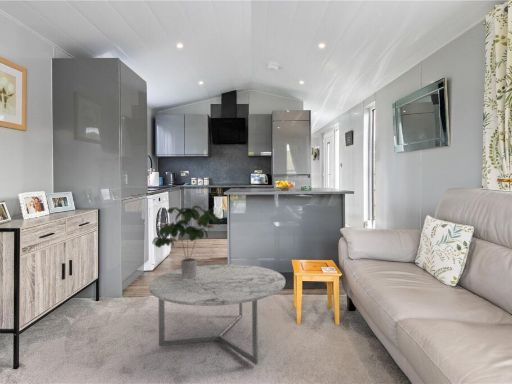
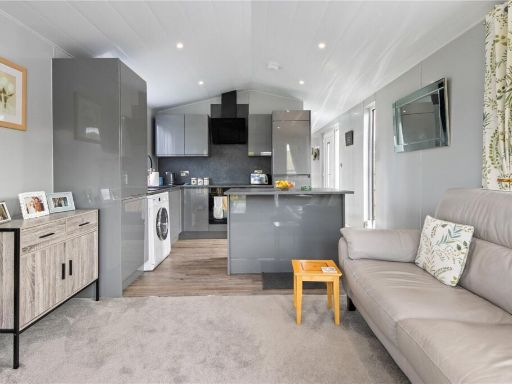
- potted plant (187, 240)
- coffee table (218, 305)
